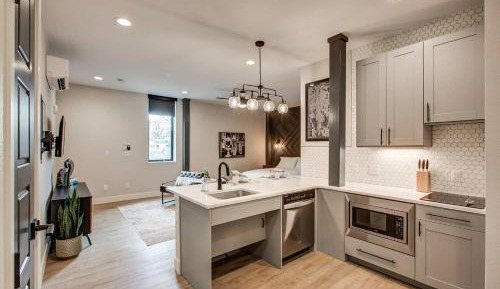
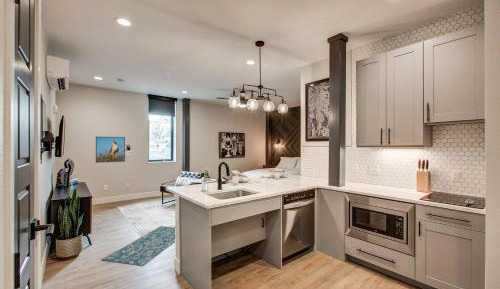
+ rug (153, 242)
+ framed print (110, 149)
